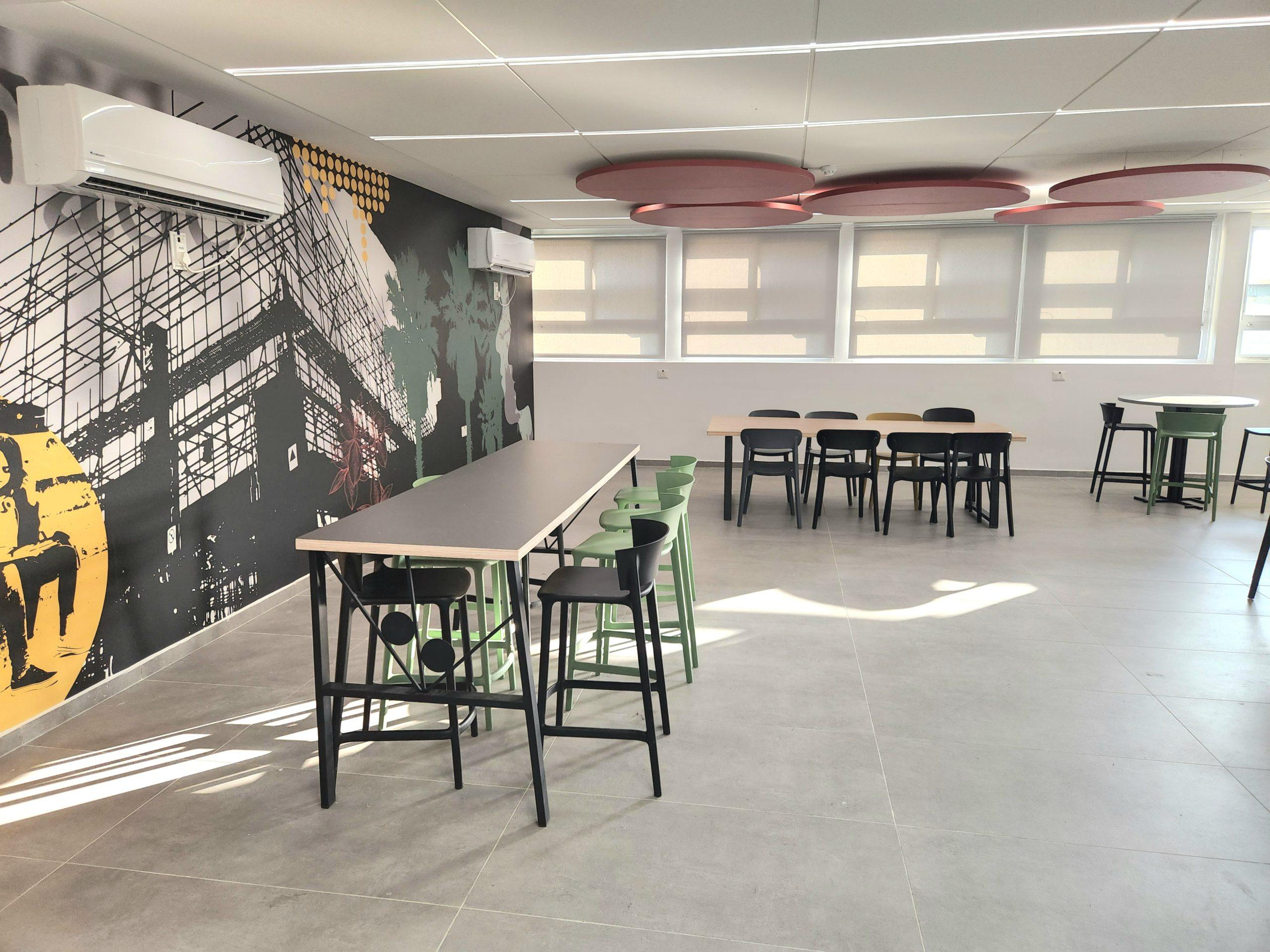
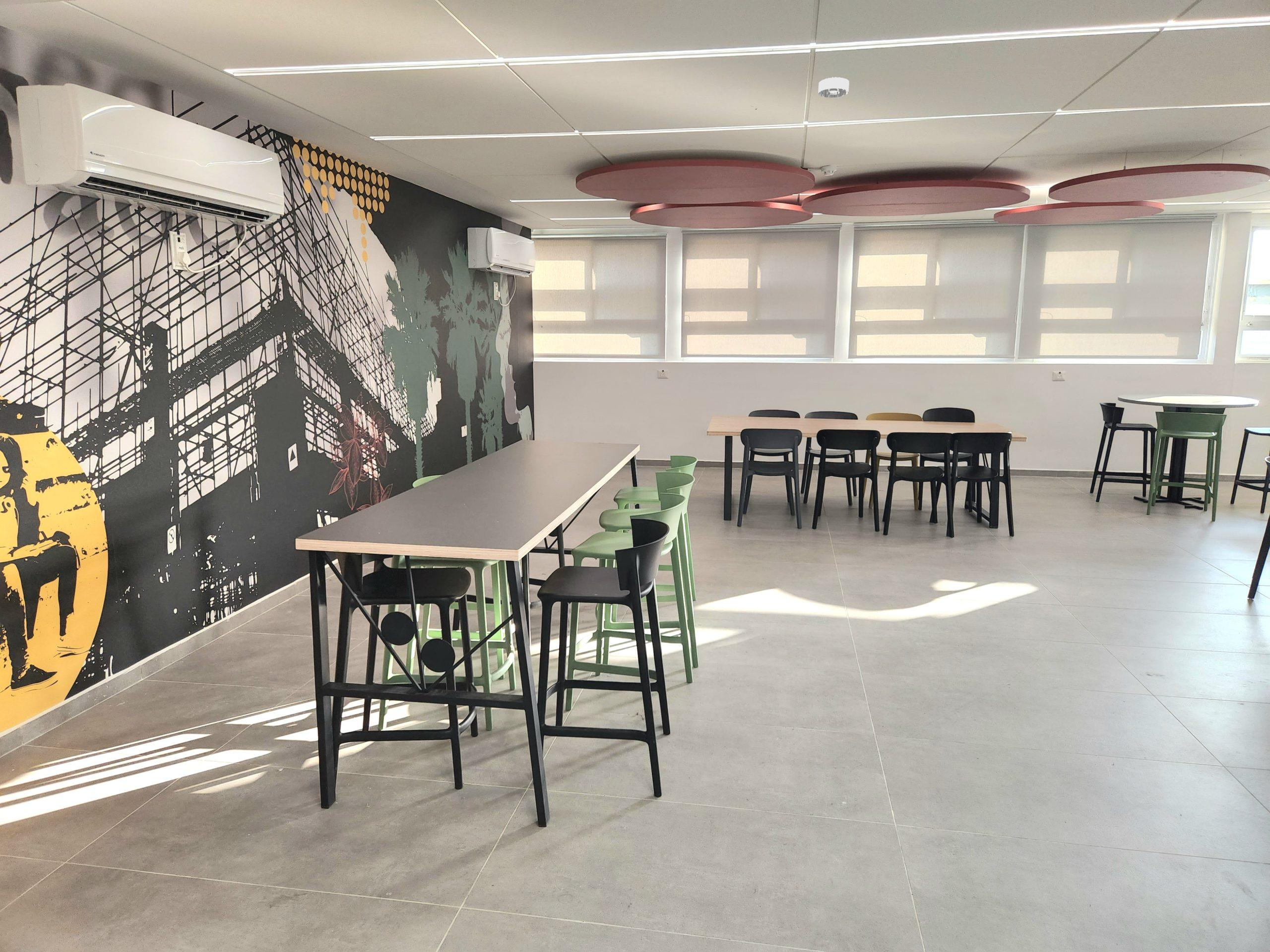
+ smoke detector (833, 87)
